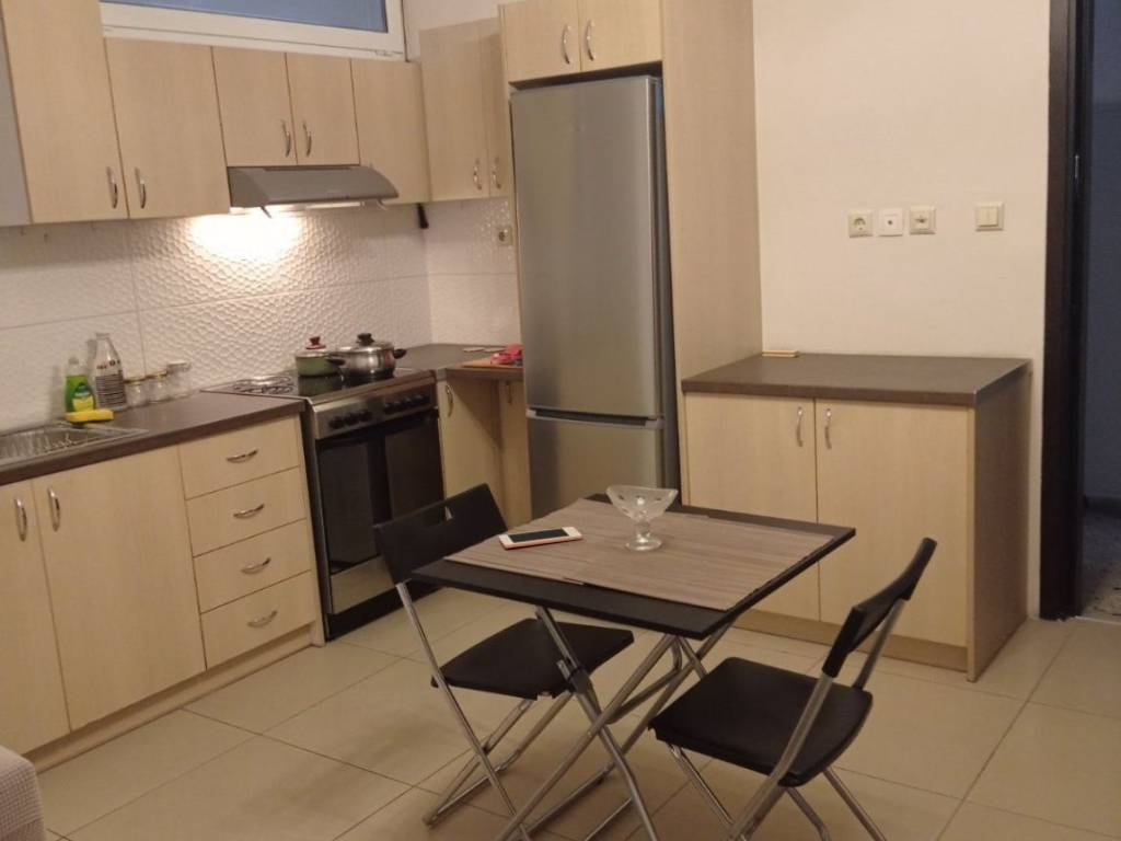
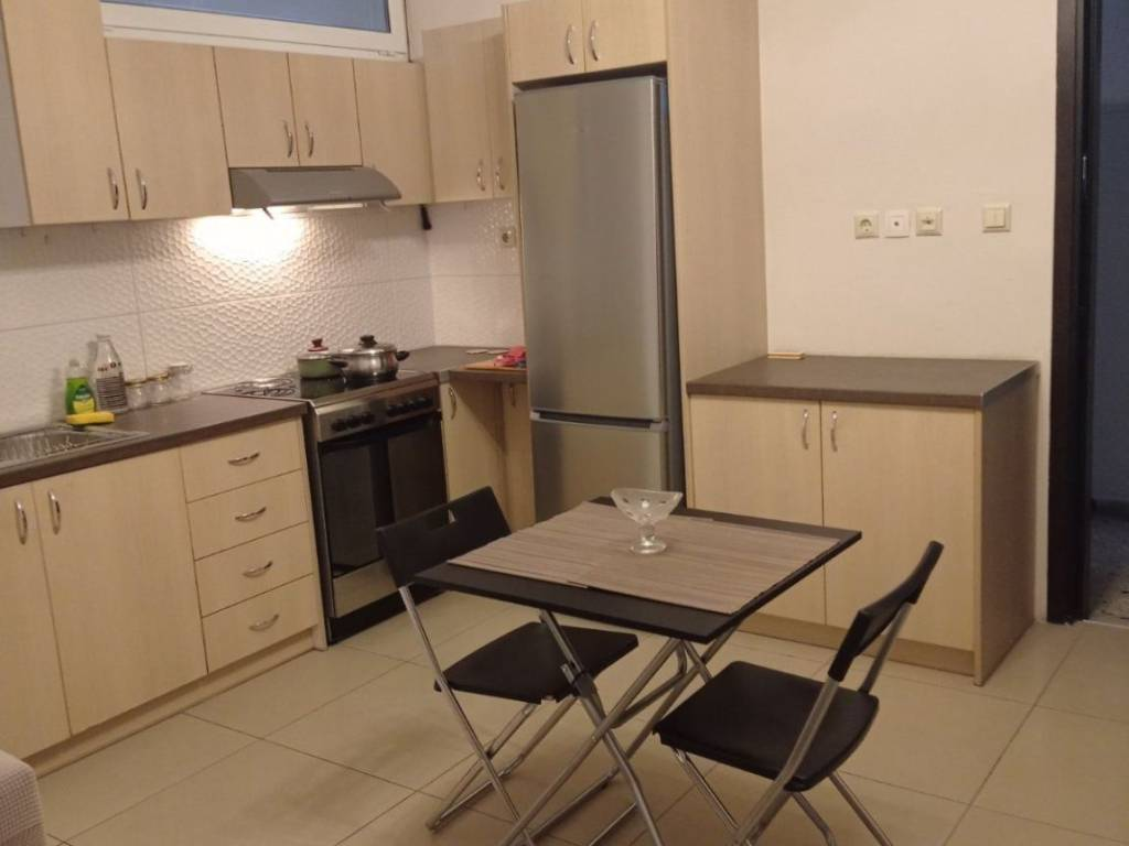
- cell phone (540, 537)
